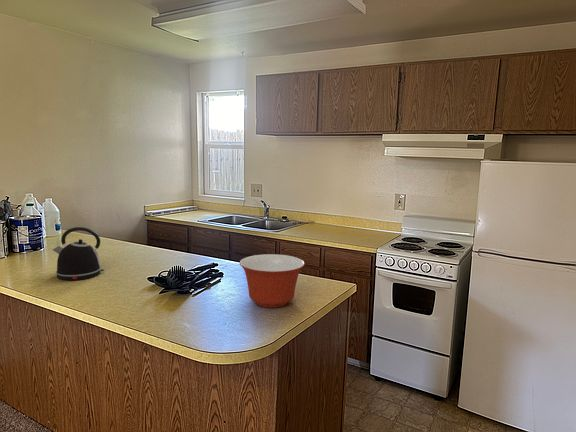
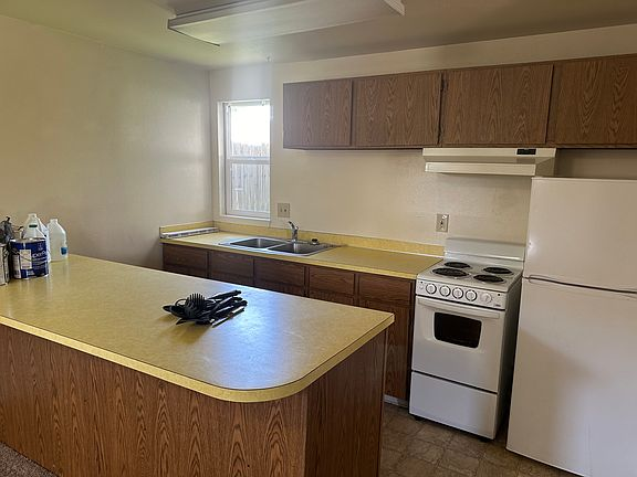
- kettle (78, 250)
- mixing bowl (271, 282)
